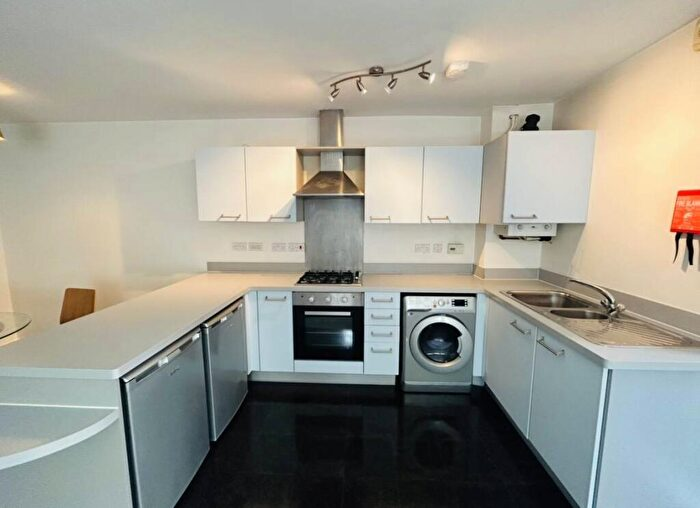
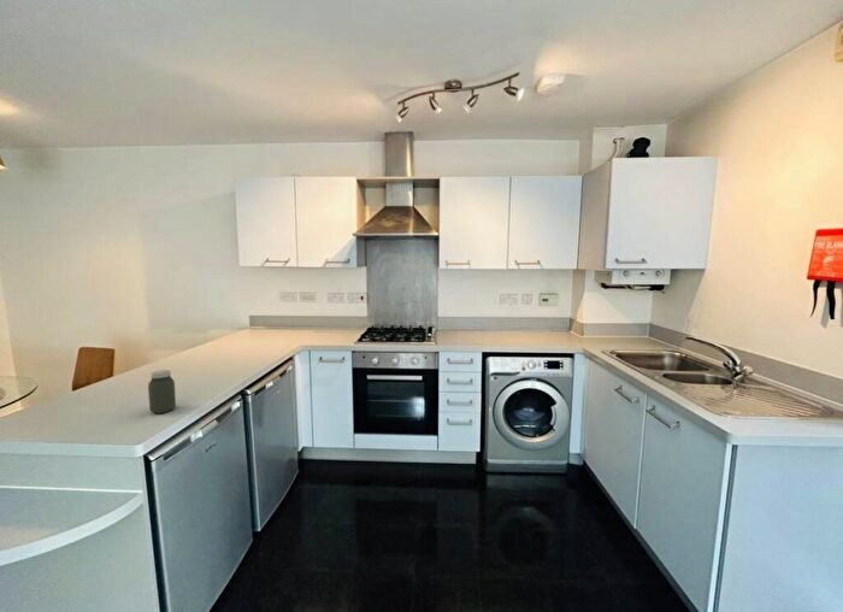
+ jar (161, 390)
